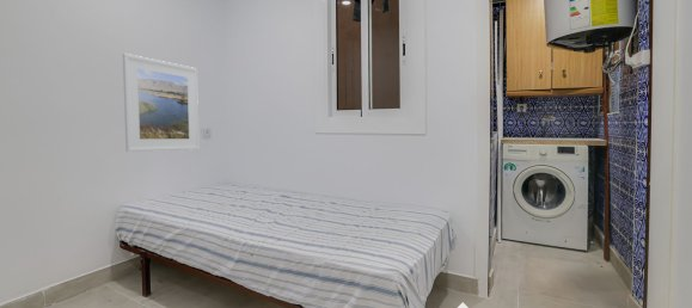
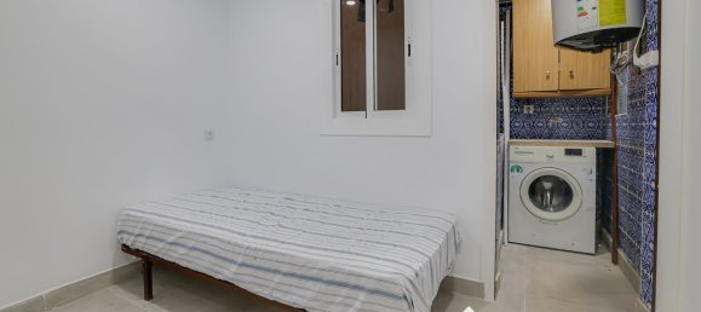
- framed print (164, 106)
